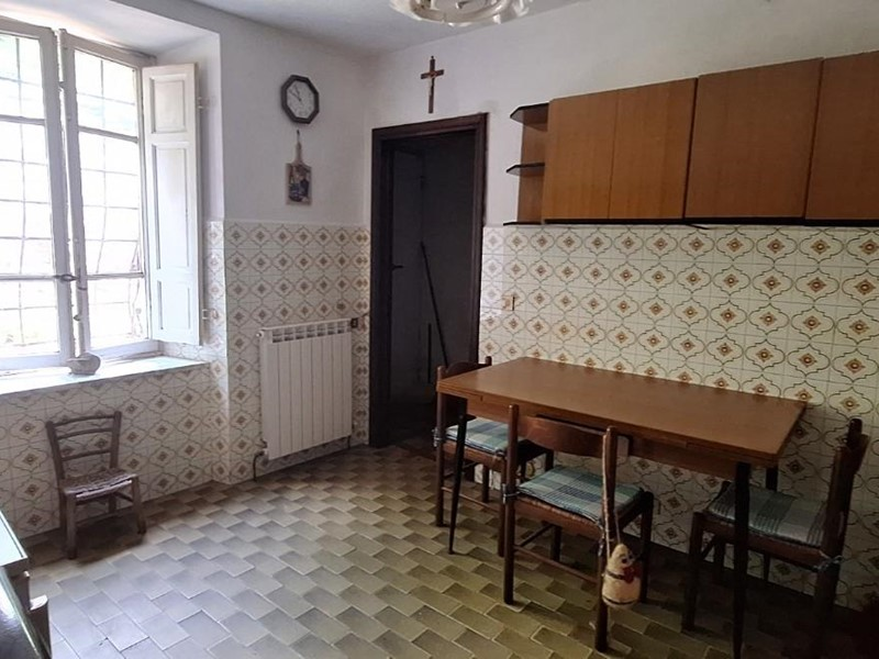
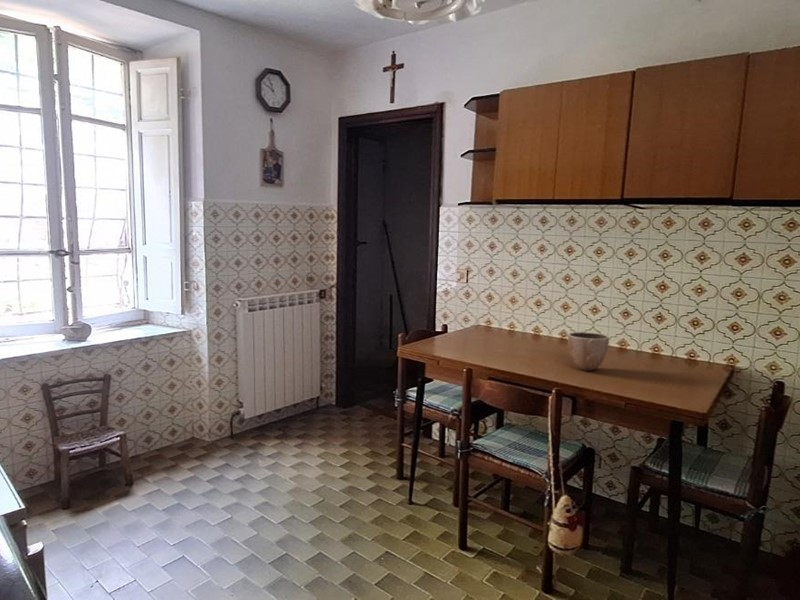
+ decorative bowl (587, 352)
